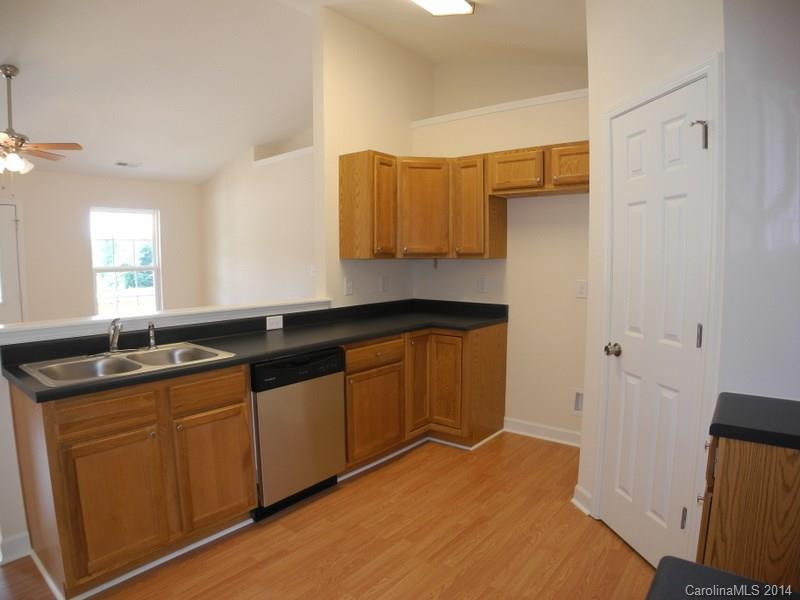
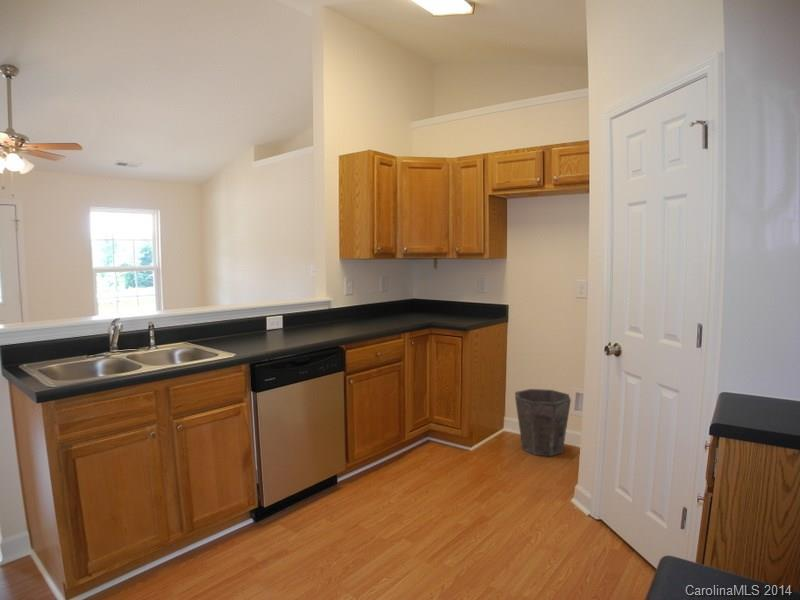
+ waste bin (542, 422)
